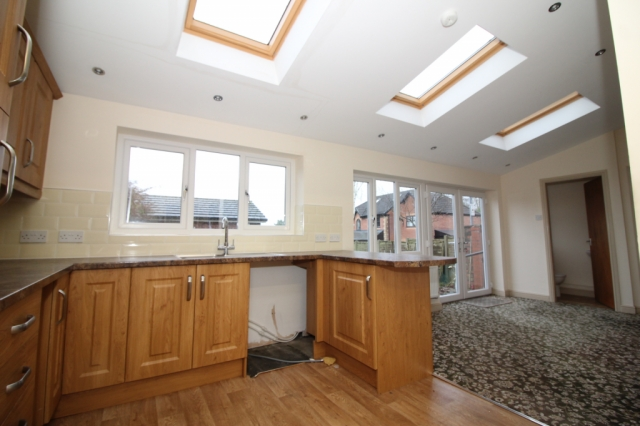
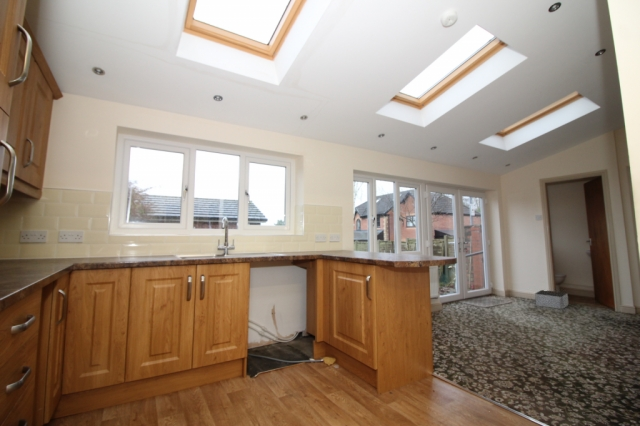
+ storage bin (551, 298)
